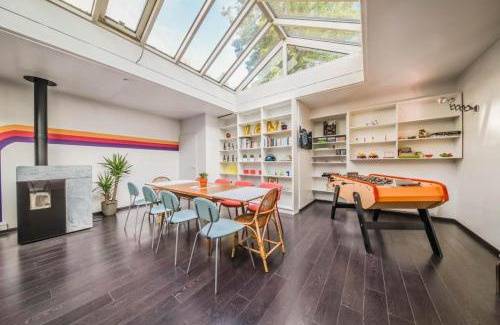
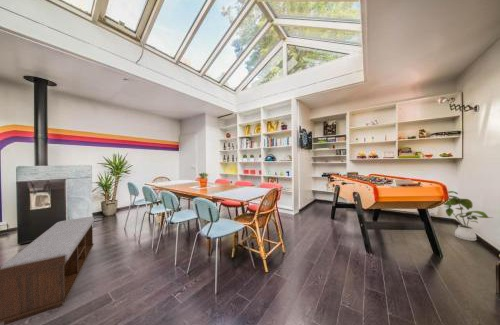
+ house plant (454, 214)
+ bench (61, 254)
